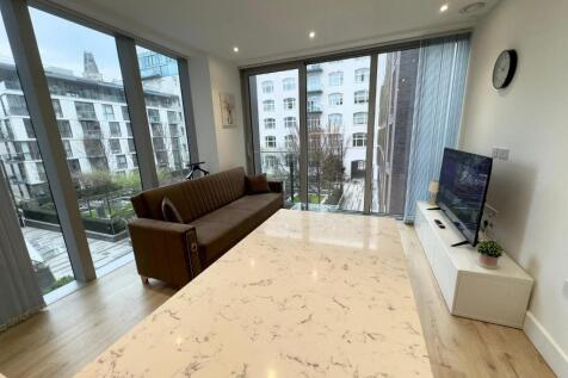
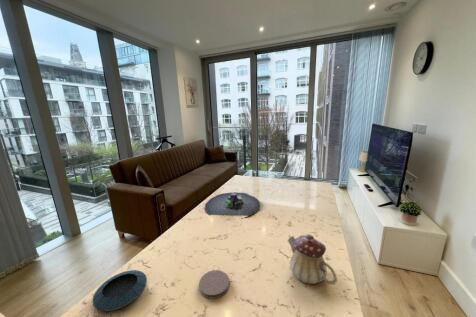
+ coaster (214, 283)
+ saucer (121, 287)
+ teapot (310, 255)
+ mineral sample (232, 199)
